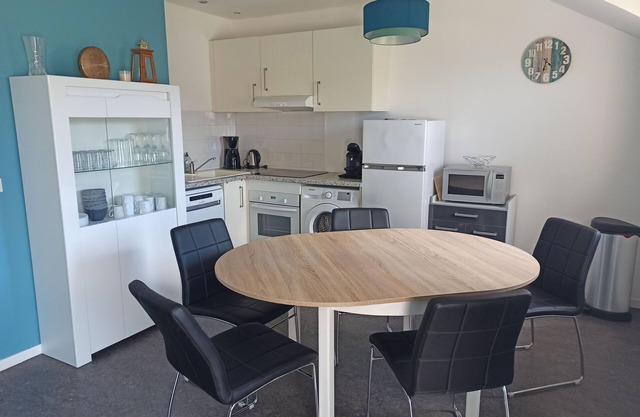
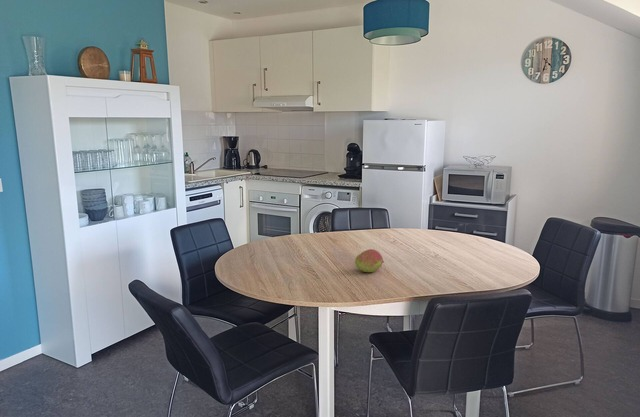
+ fruit (369, 260)
